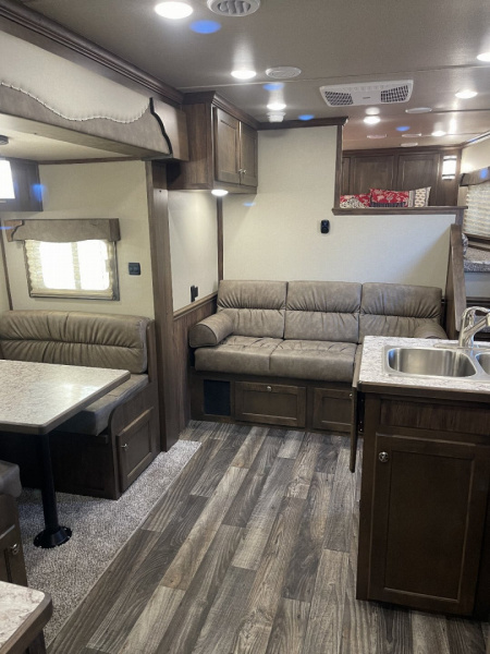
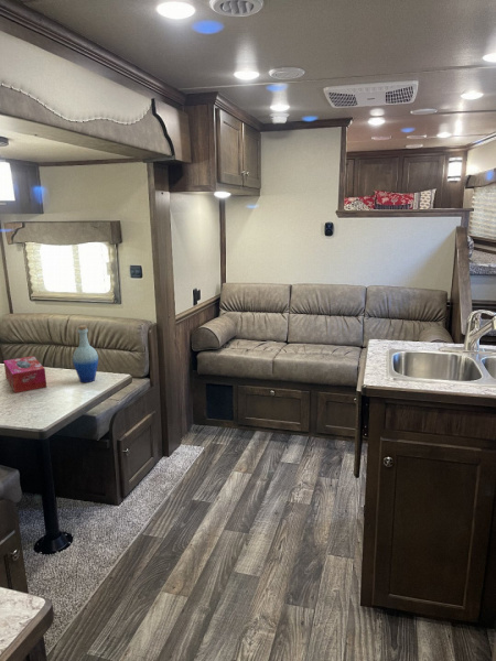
+ tissue box (24, 372)
+ bottle (85, 353)
